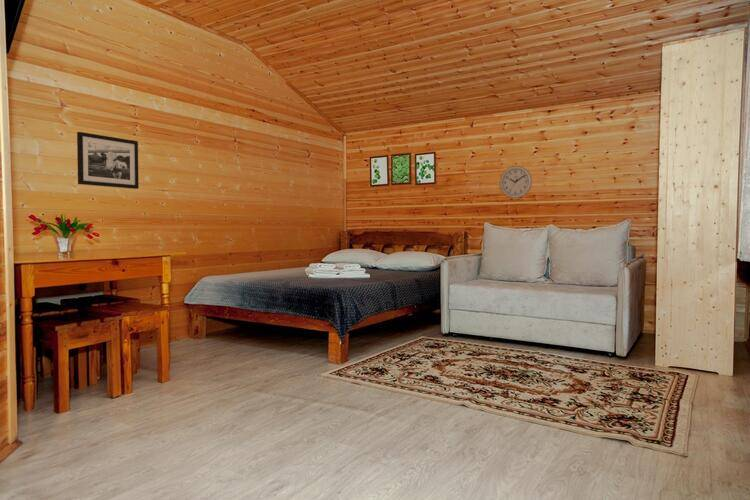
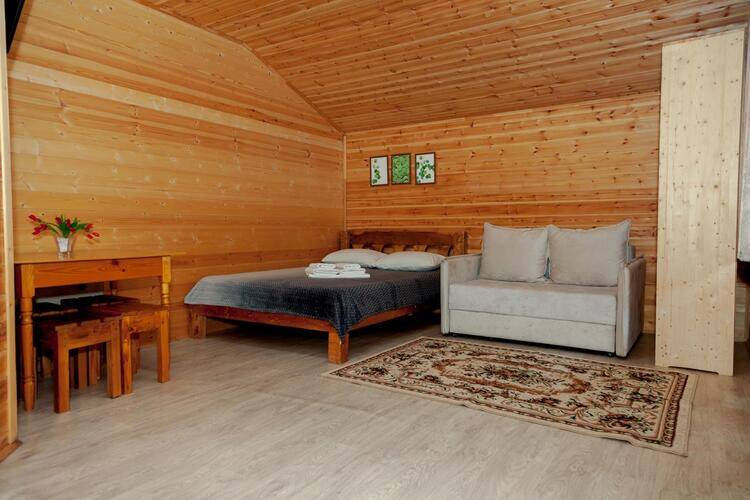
- picture frame (109, 161)
- wall clock (515, 182)
